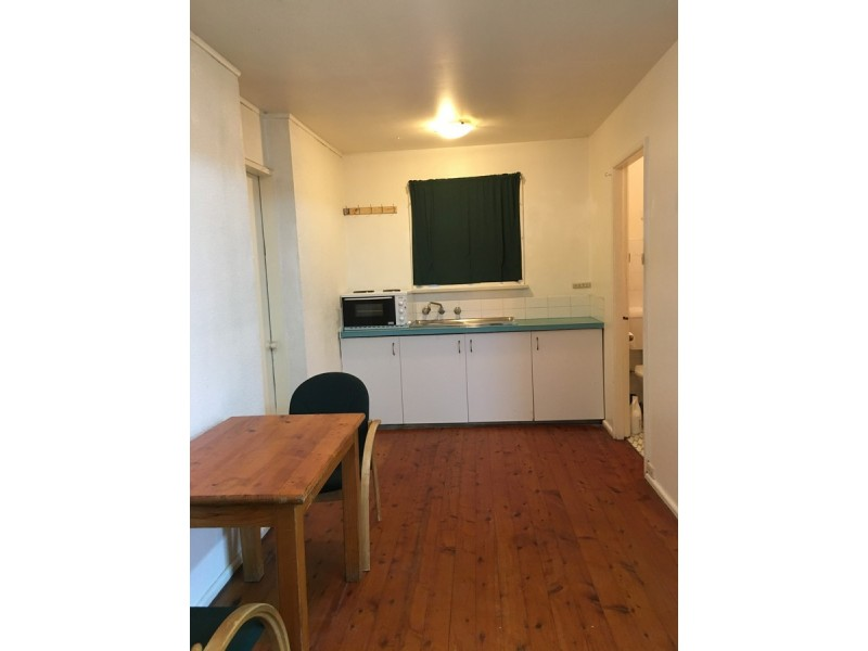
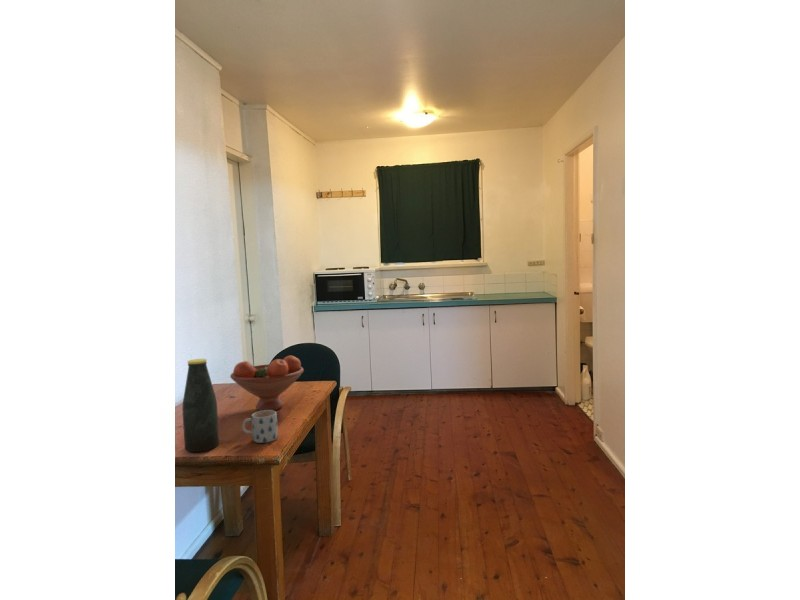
+ bottle (199, 403)
+ mug (259, 426)
+ fruit bowl (268, 382)
